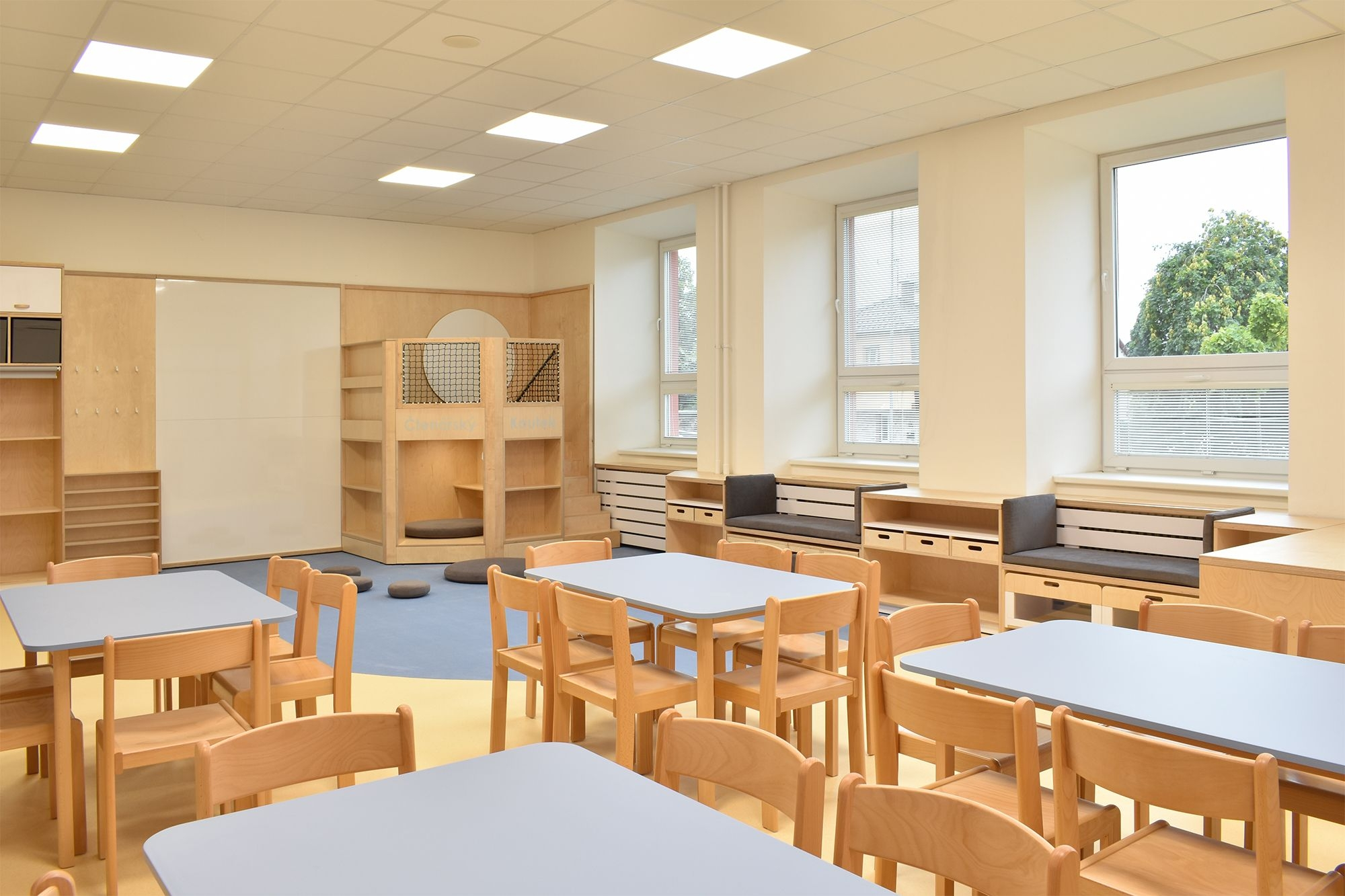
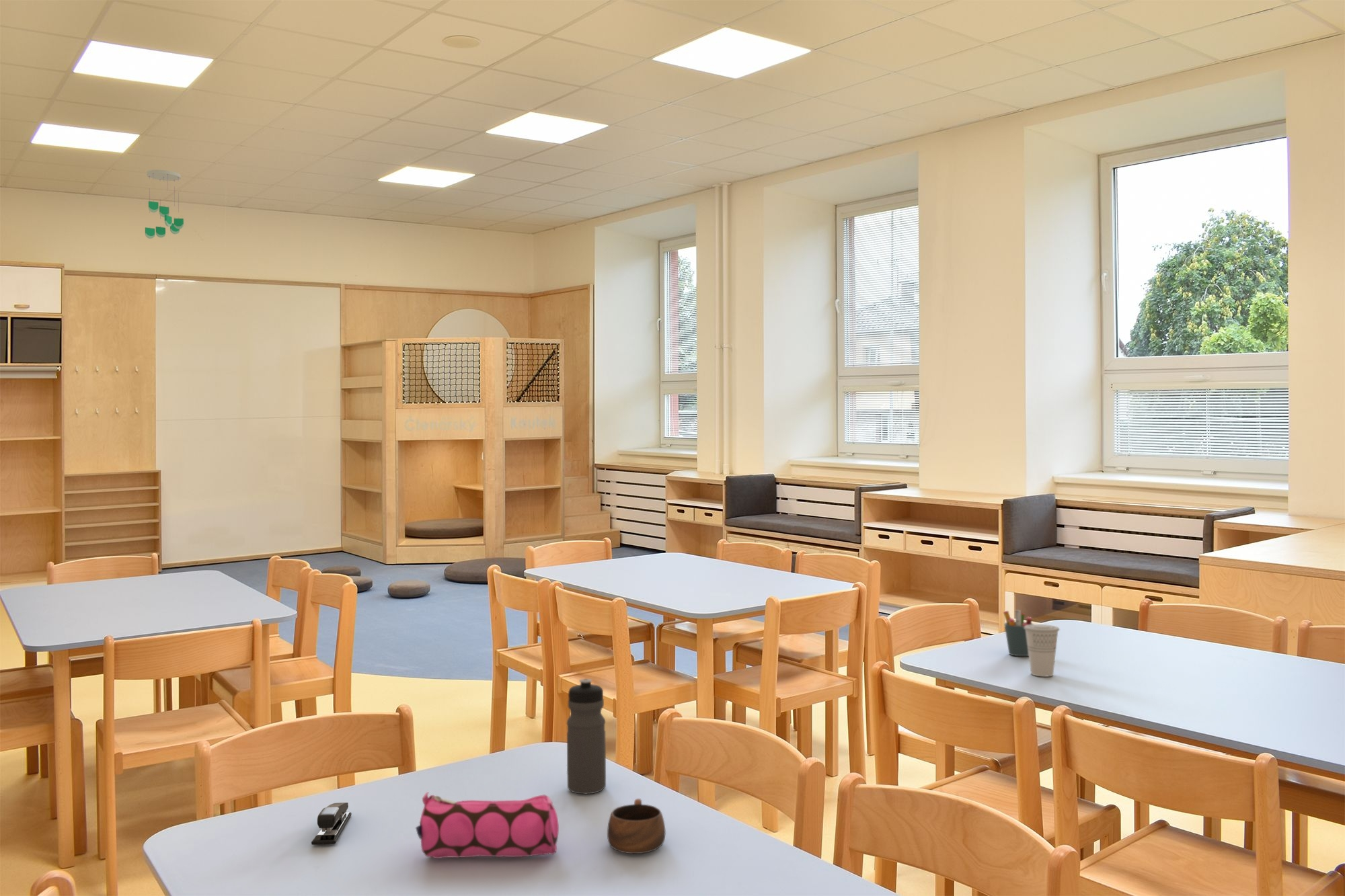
+ ceiling mobile (164, 206)
+ pencil case (489, 823)
+ cup (1042, 650)
+ stapler (333, 817)
+ water bottle (586, 733)
+ pen holder (1019, 630)
+ cup (639, 824)
